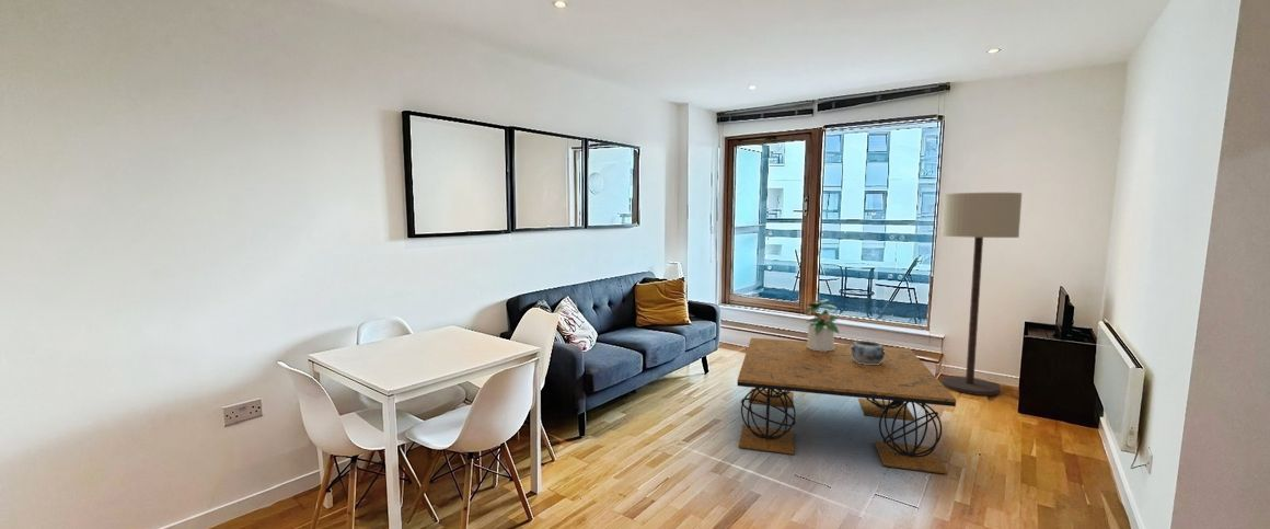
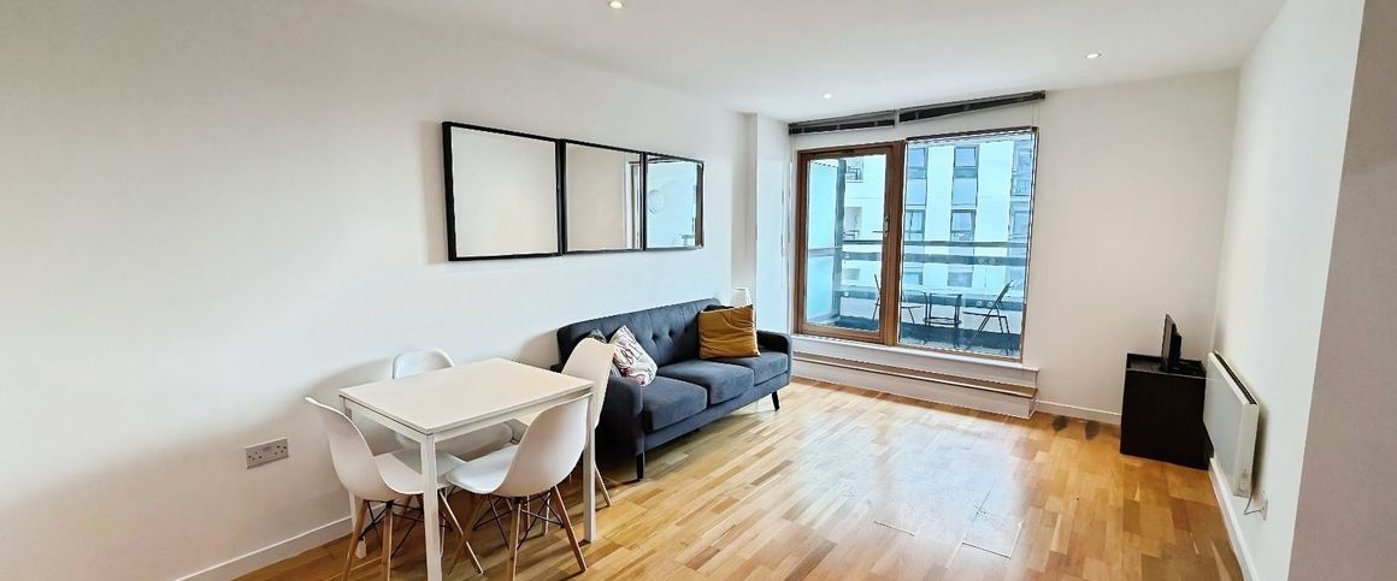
- coffee table (831, 393)
- potted plant (818, 323)
- decorative bowl (867, 352)
- floor lamp (975, 291)
